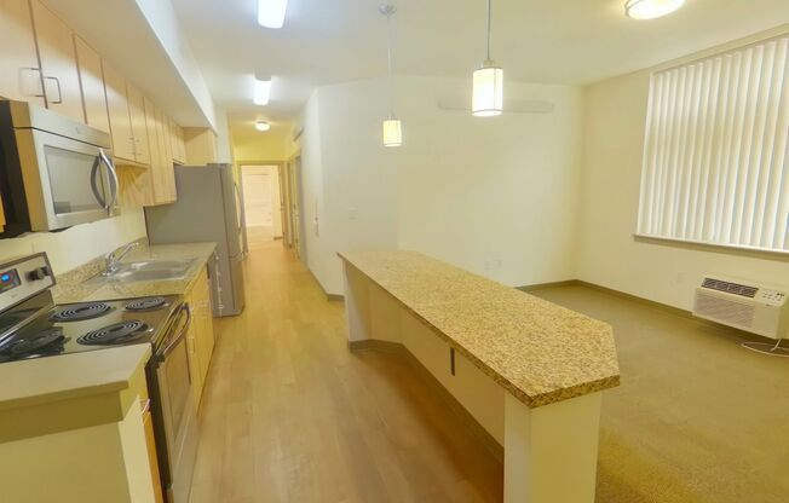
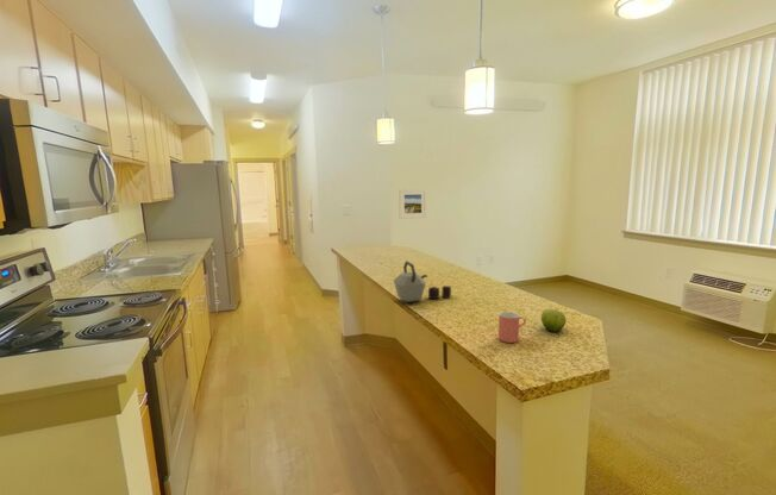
+ fruit (552, 319)
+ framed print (412, 203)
+ cup (512, 326)
+ kettle (424, 281)
